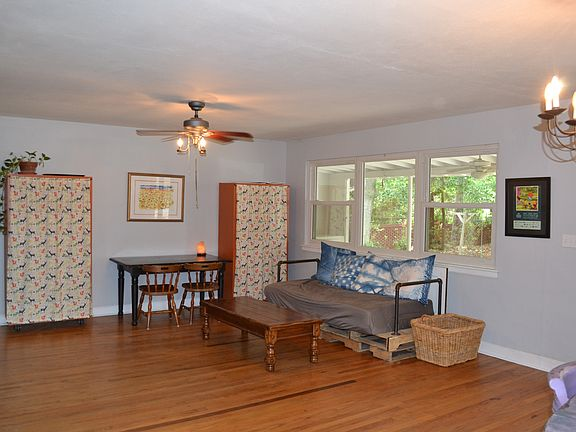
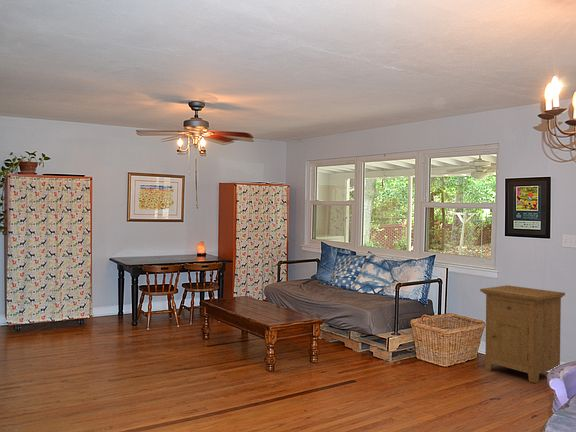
+ nightstand (521, 331)
